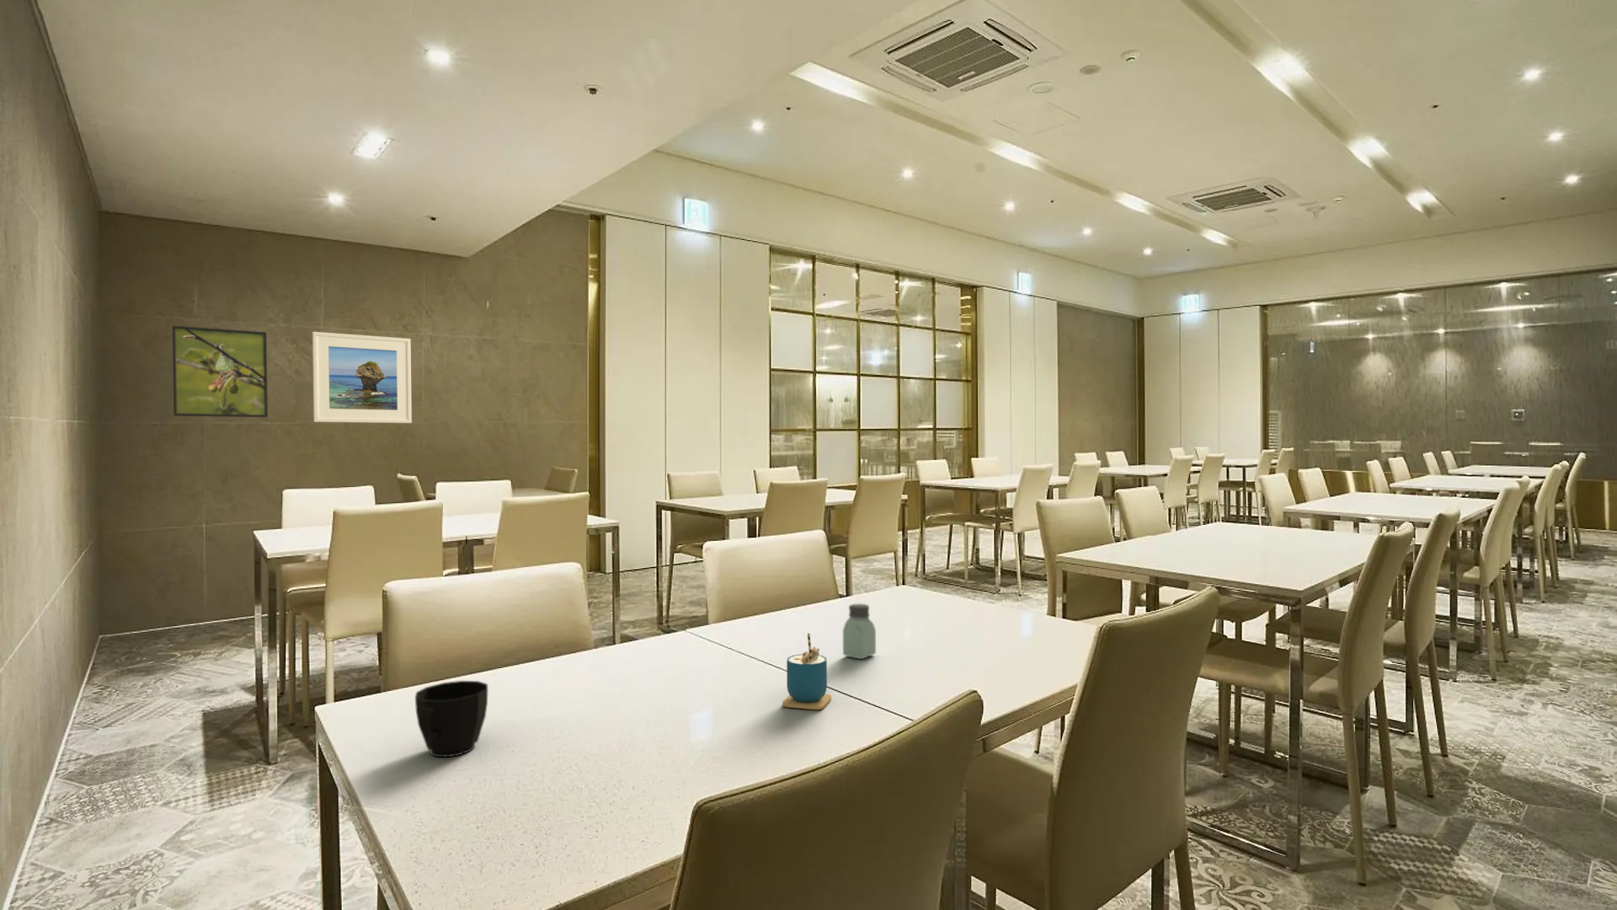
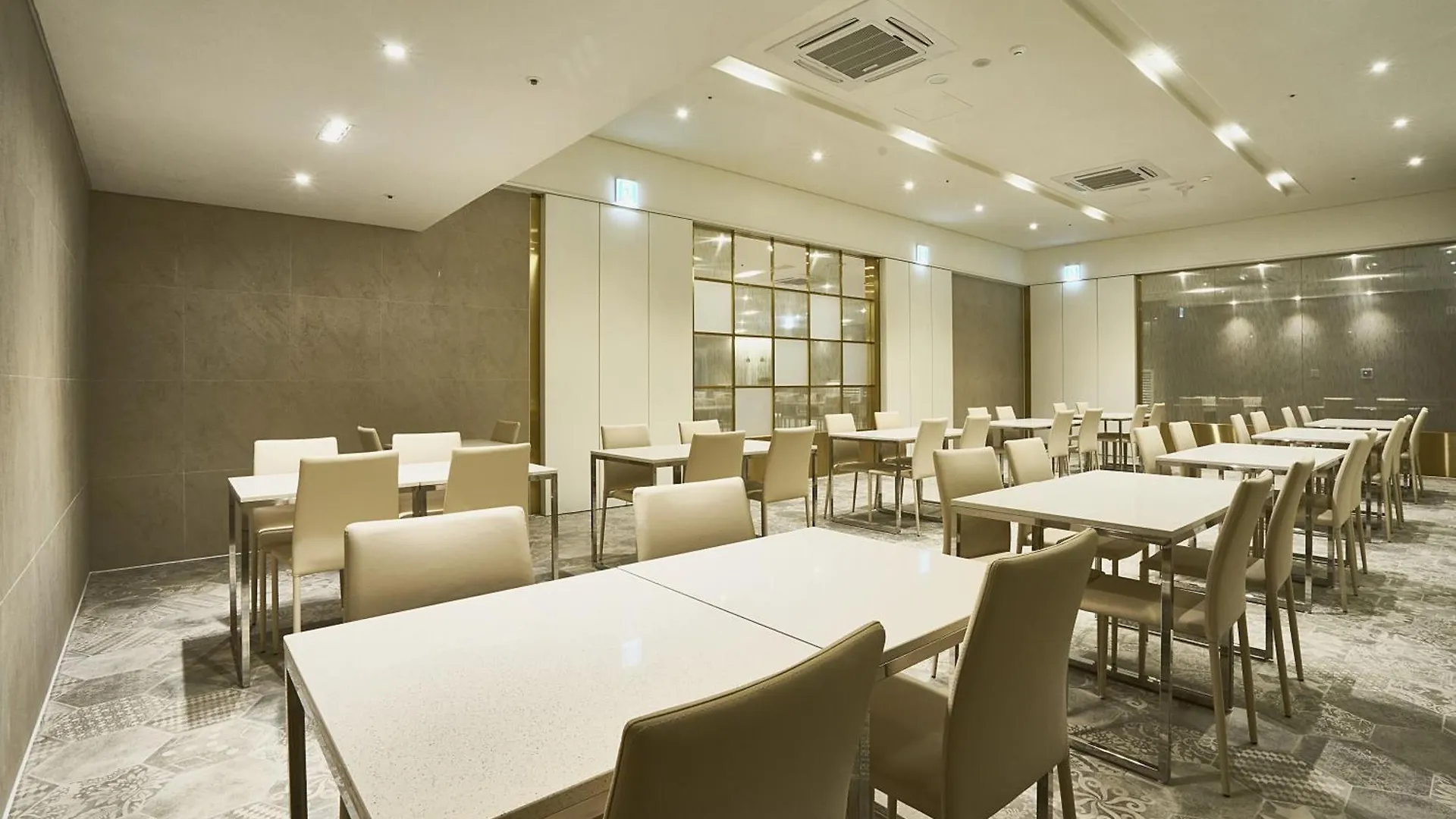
- cup (806, 666)
- cup (448, 720)
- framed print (363, 378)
- saltshaker (860, 630)
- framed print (221, 372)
